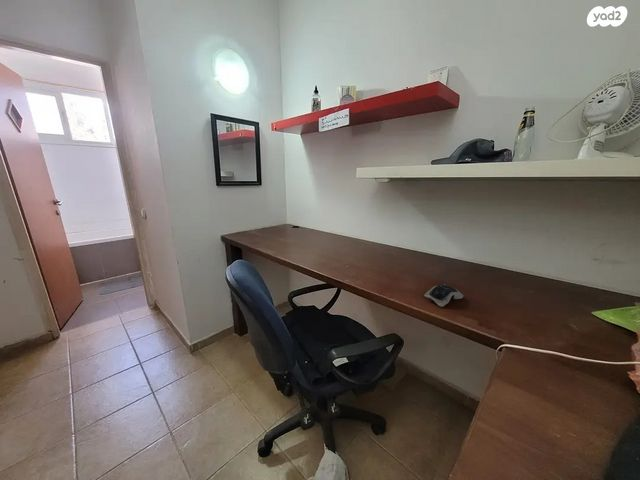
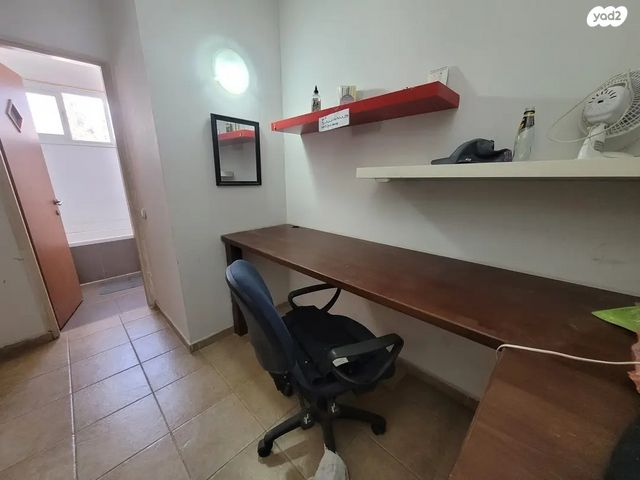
- computer mouse (444, 291)
